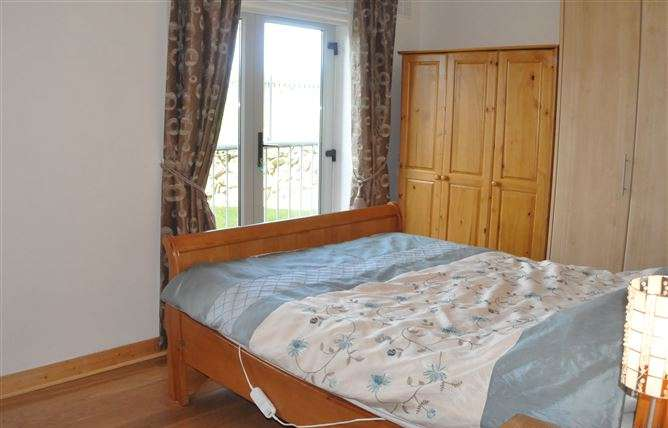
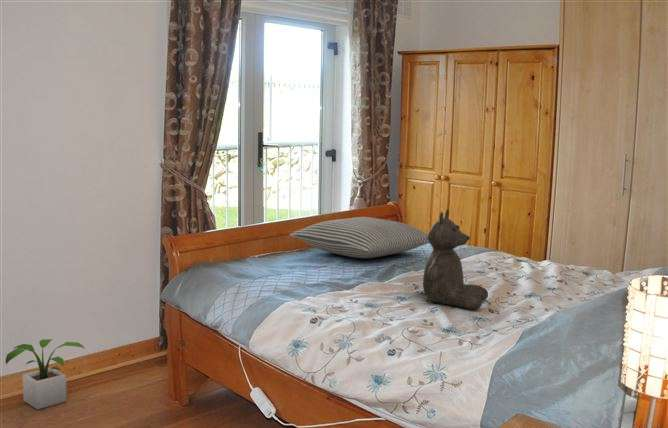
+ potted plant (39, 372)
+ teddy bear (456, 257)
+ pillow (363, 236)
